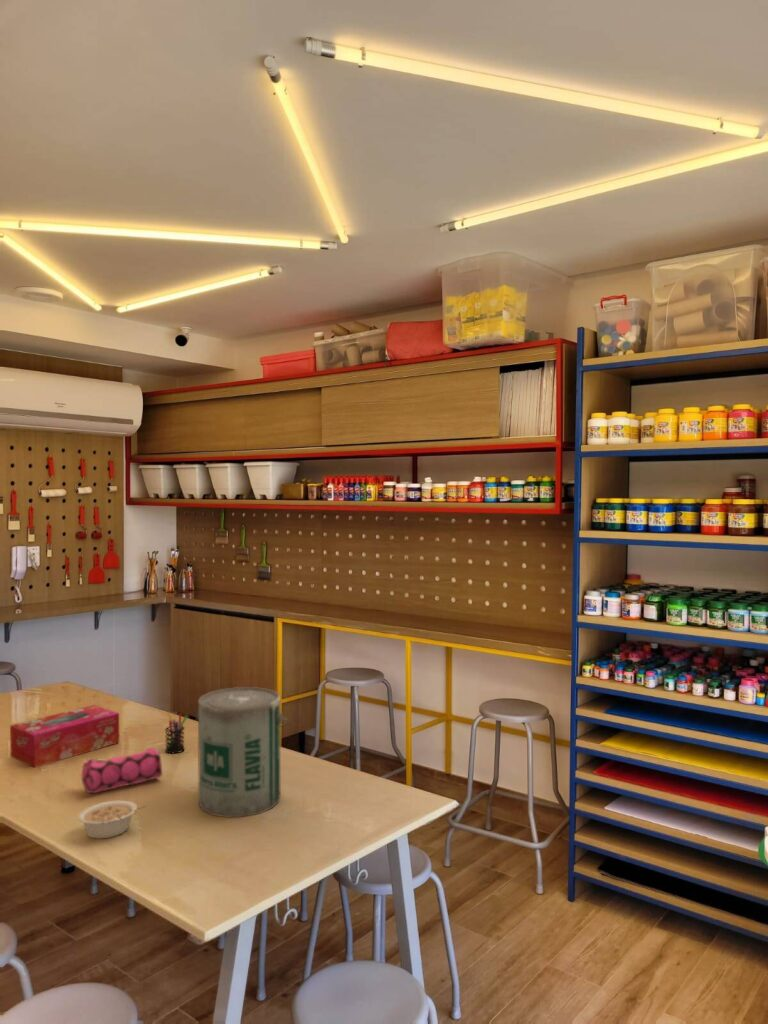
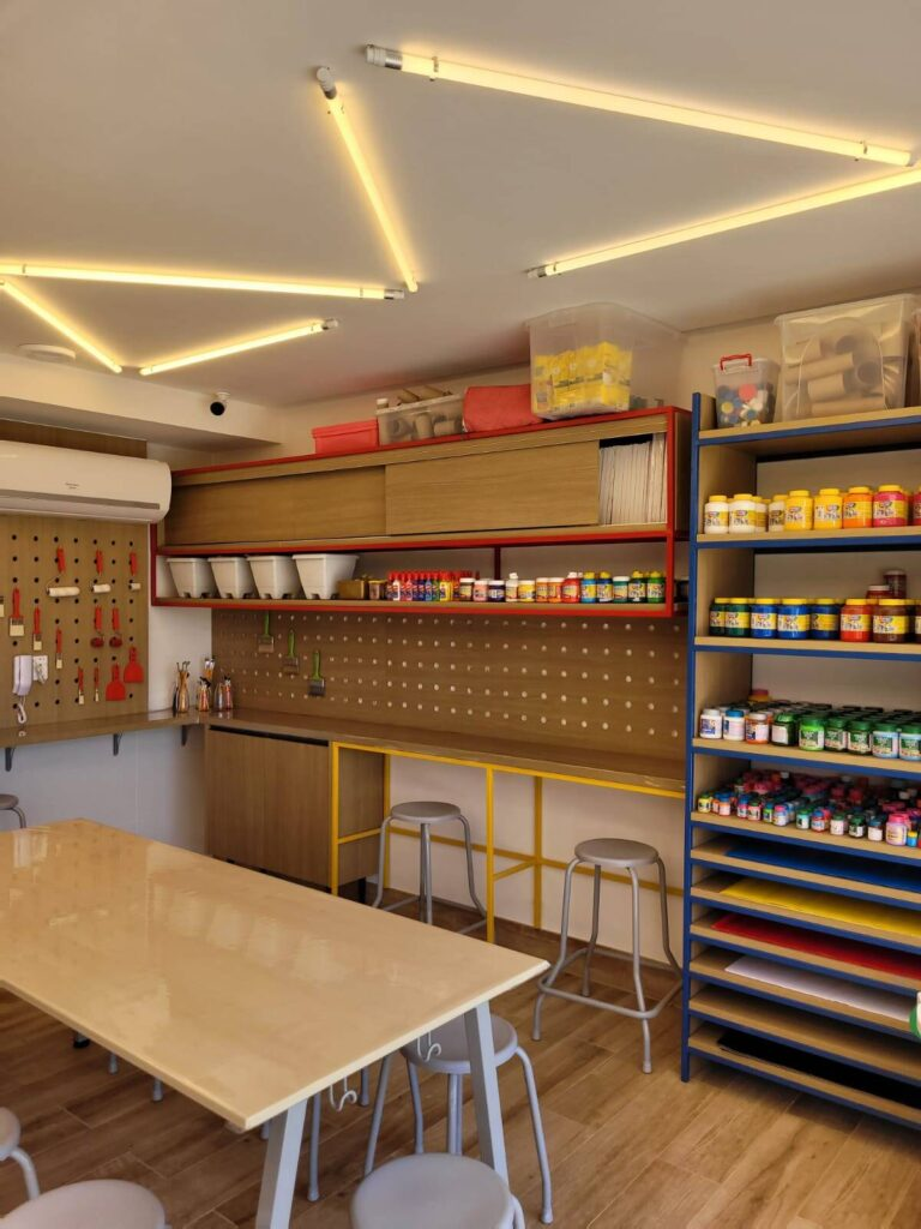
- paint can (240, 748)
- legume (110, 818)
- pencil case (123, 768)
- tissue box (66, 734)
- pen holder (177, 730)
